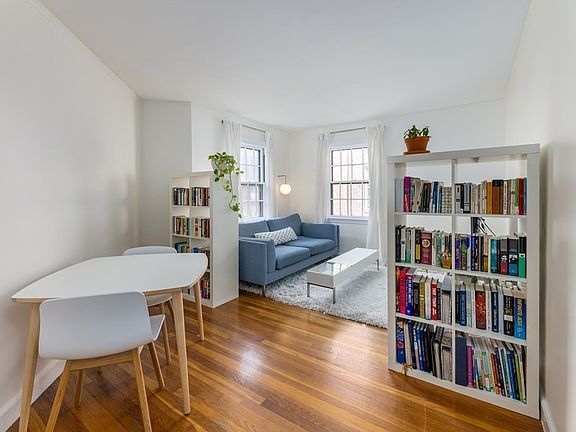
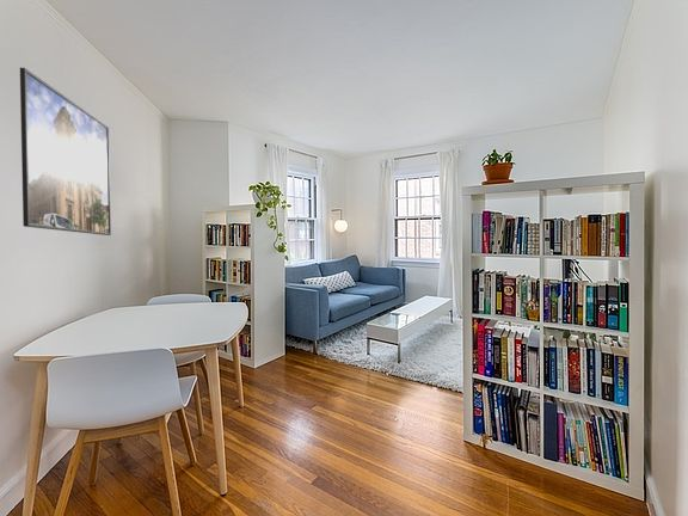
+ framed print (74, 167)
